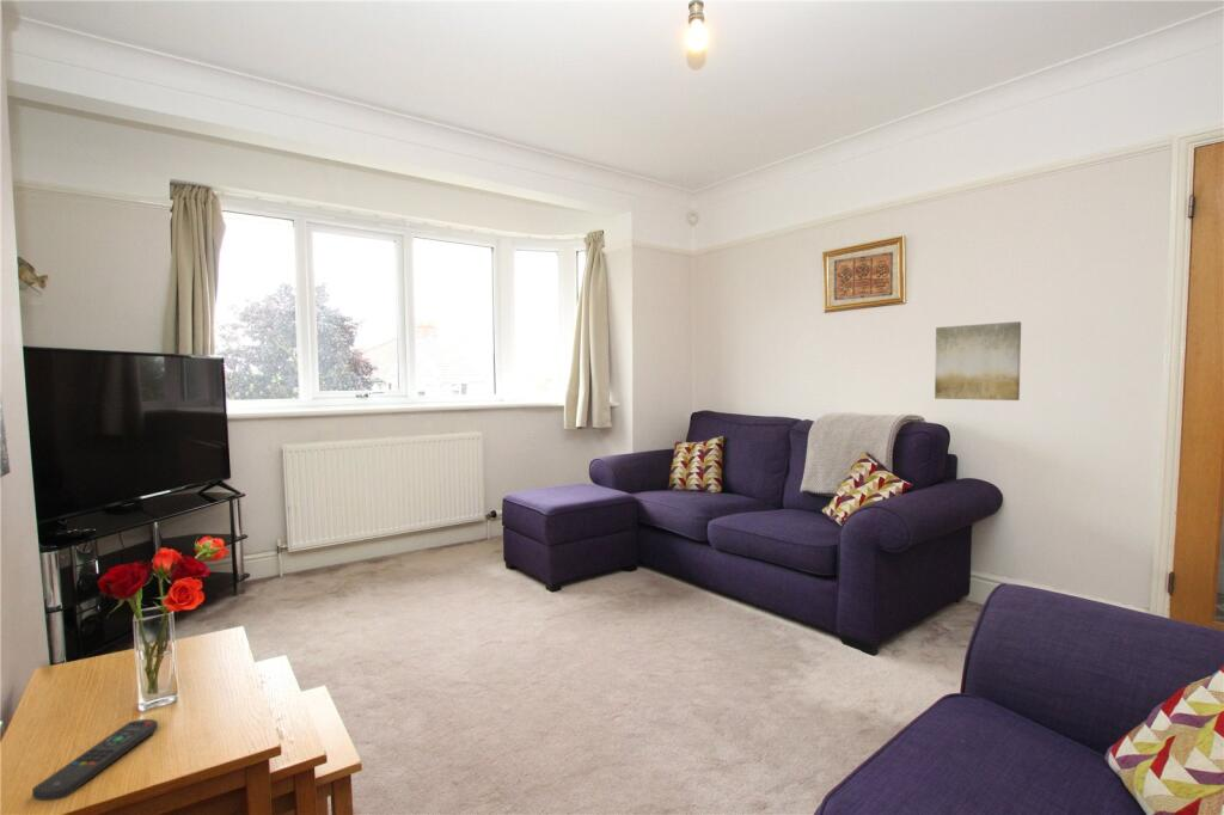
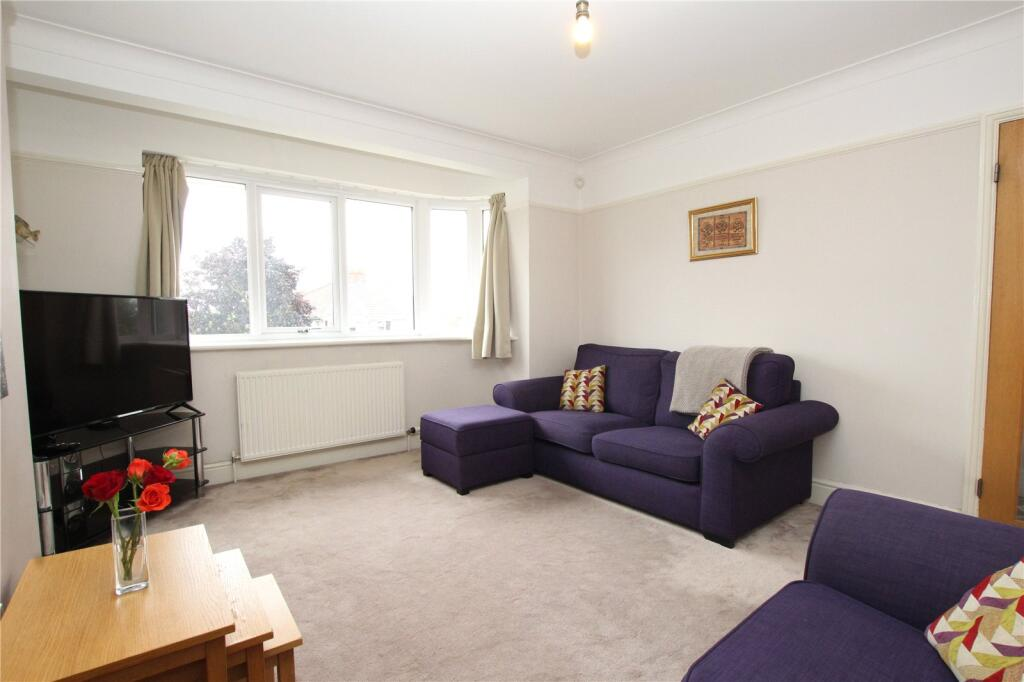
- wall art (975, 362)
- remote control (100, 755)
